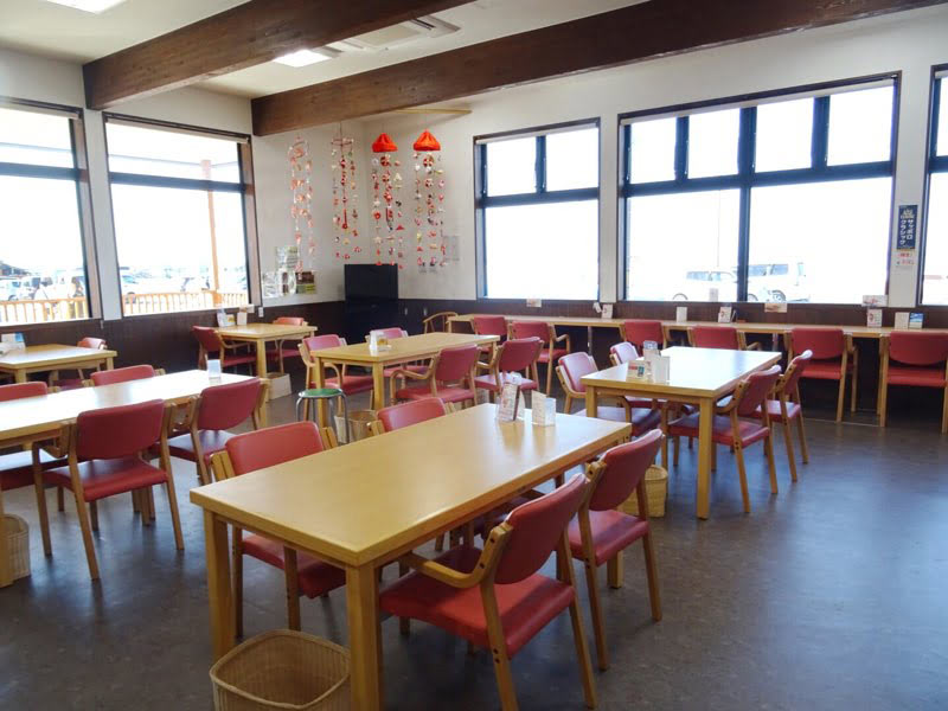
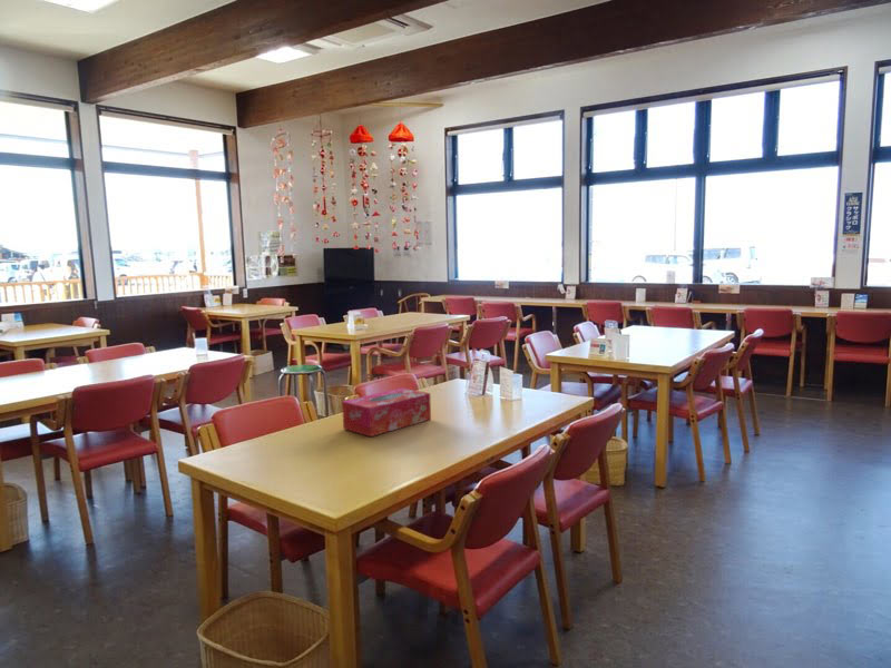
+ tissue box (388, 410)
